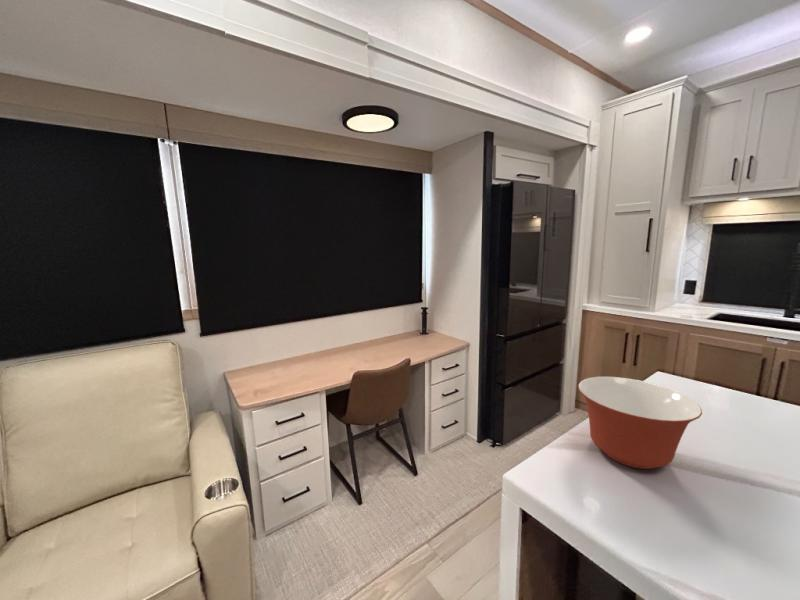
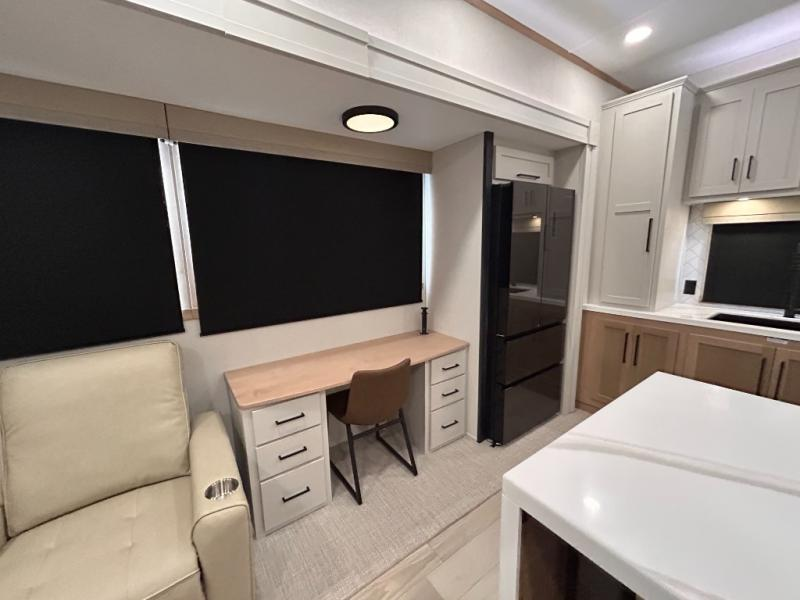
- mixing bowl (631, 424)
